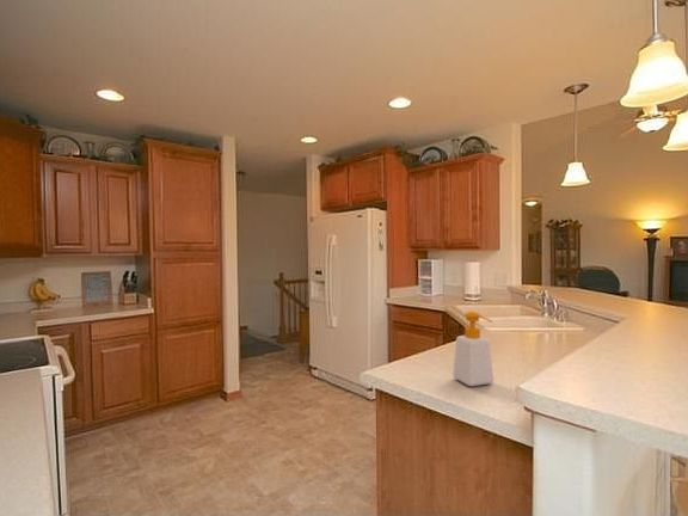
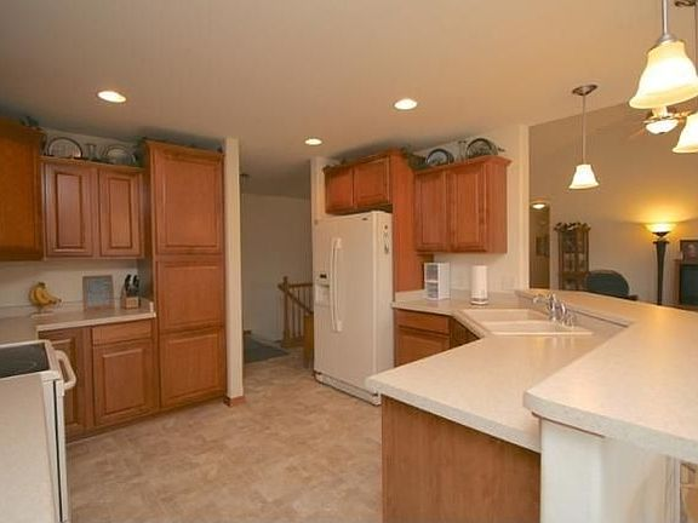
- soap bottle (477, 348)
